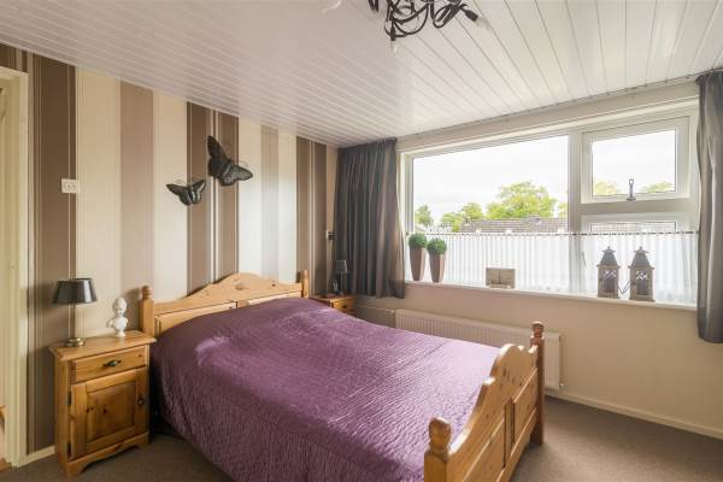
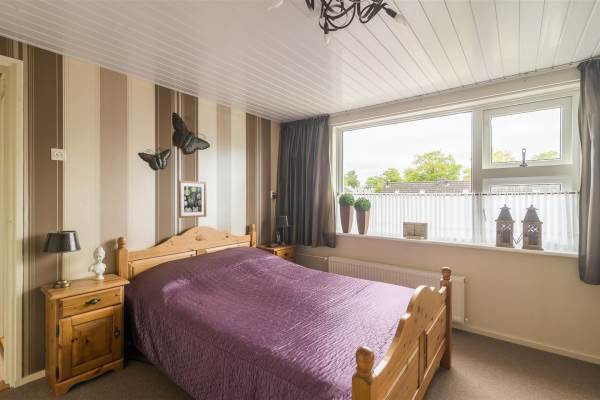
+ wall art (193, 199)
